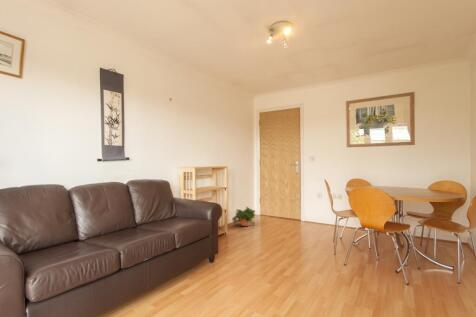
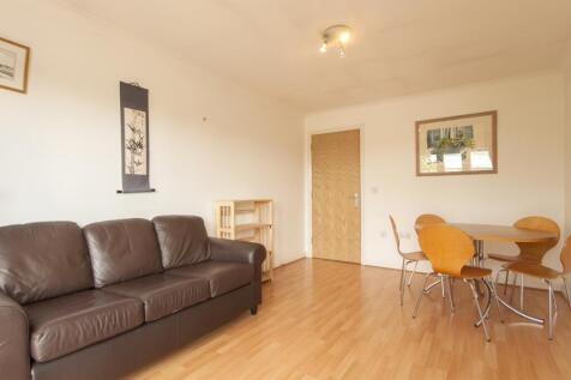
- potted plant (244, 217)
